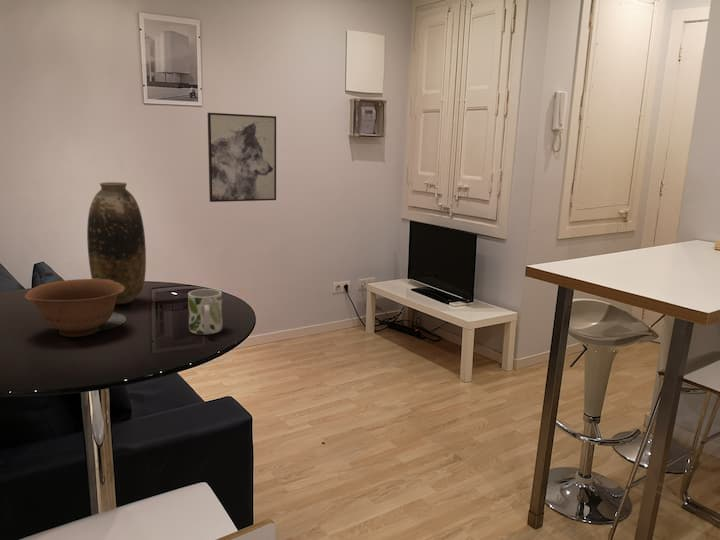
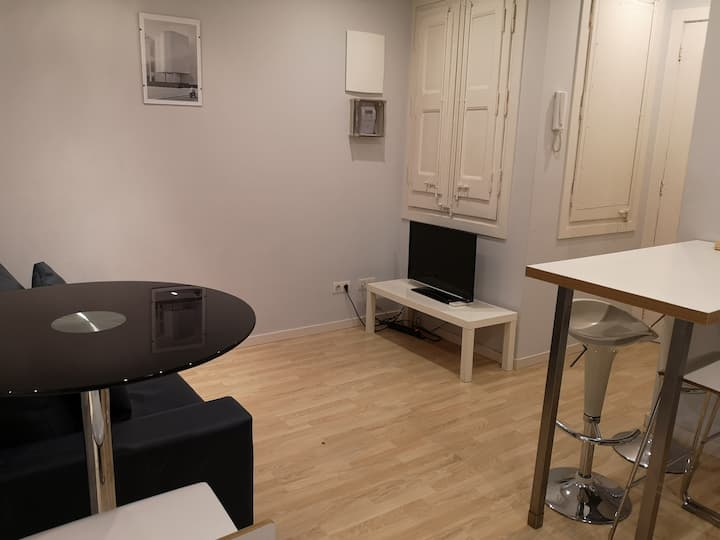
- bowl (77, 309)
- wall art (243, 158)
- vase (116, 244)
- mug (206, 313)
